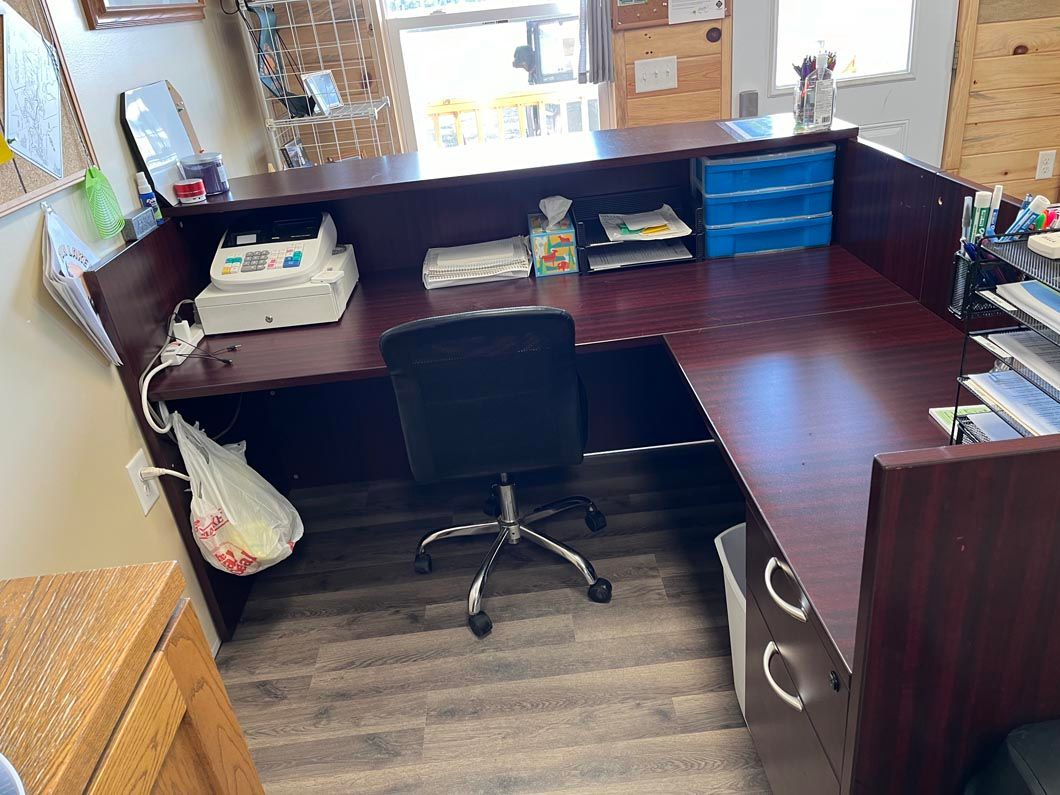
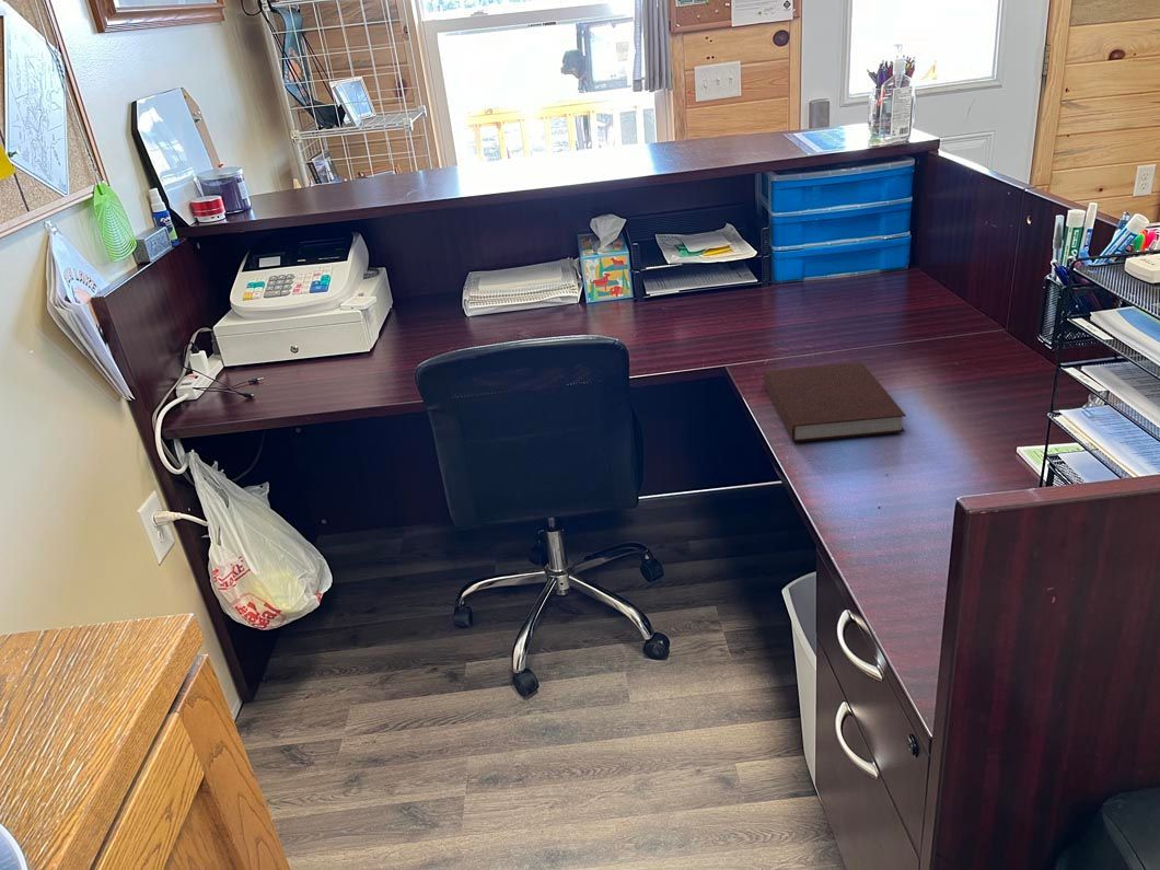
+ notebook (828, 398)
